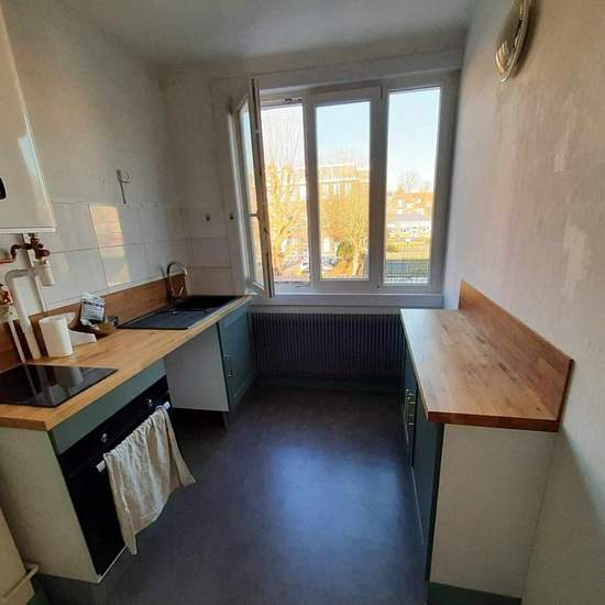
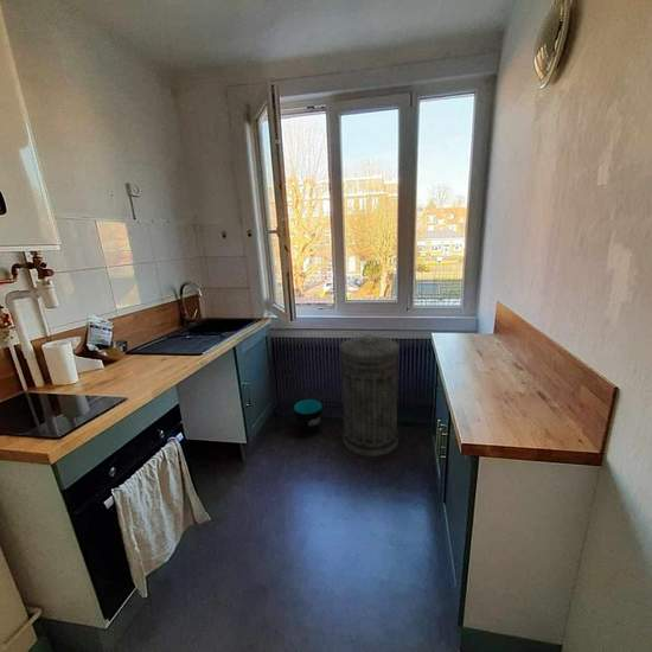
+ trash can (369, 389)
+ cup sleeve (309, 415)
